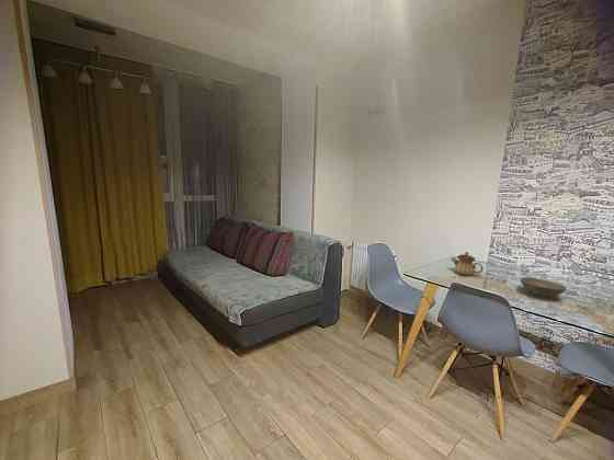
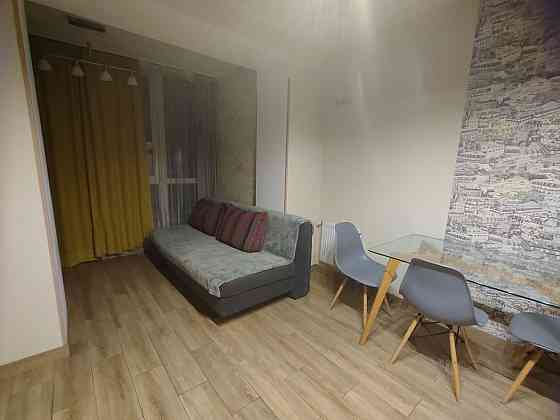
- teapot (466, 263)
- soup bowl (541, 288)
